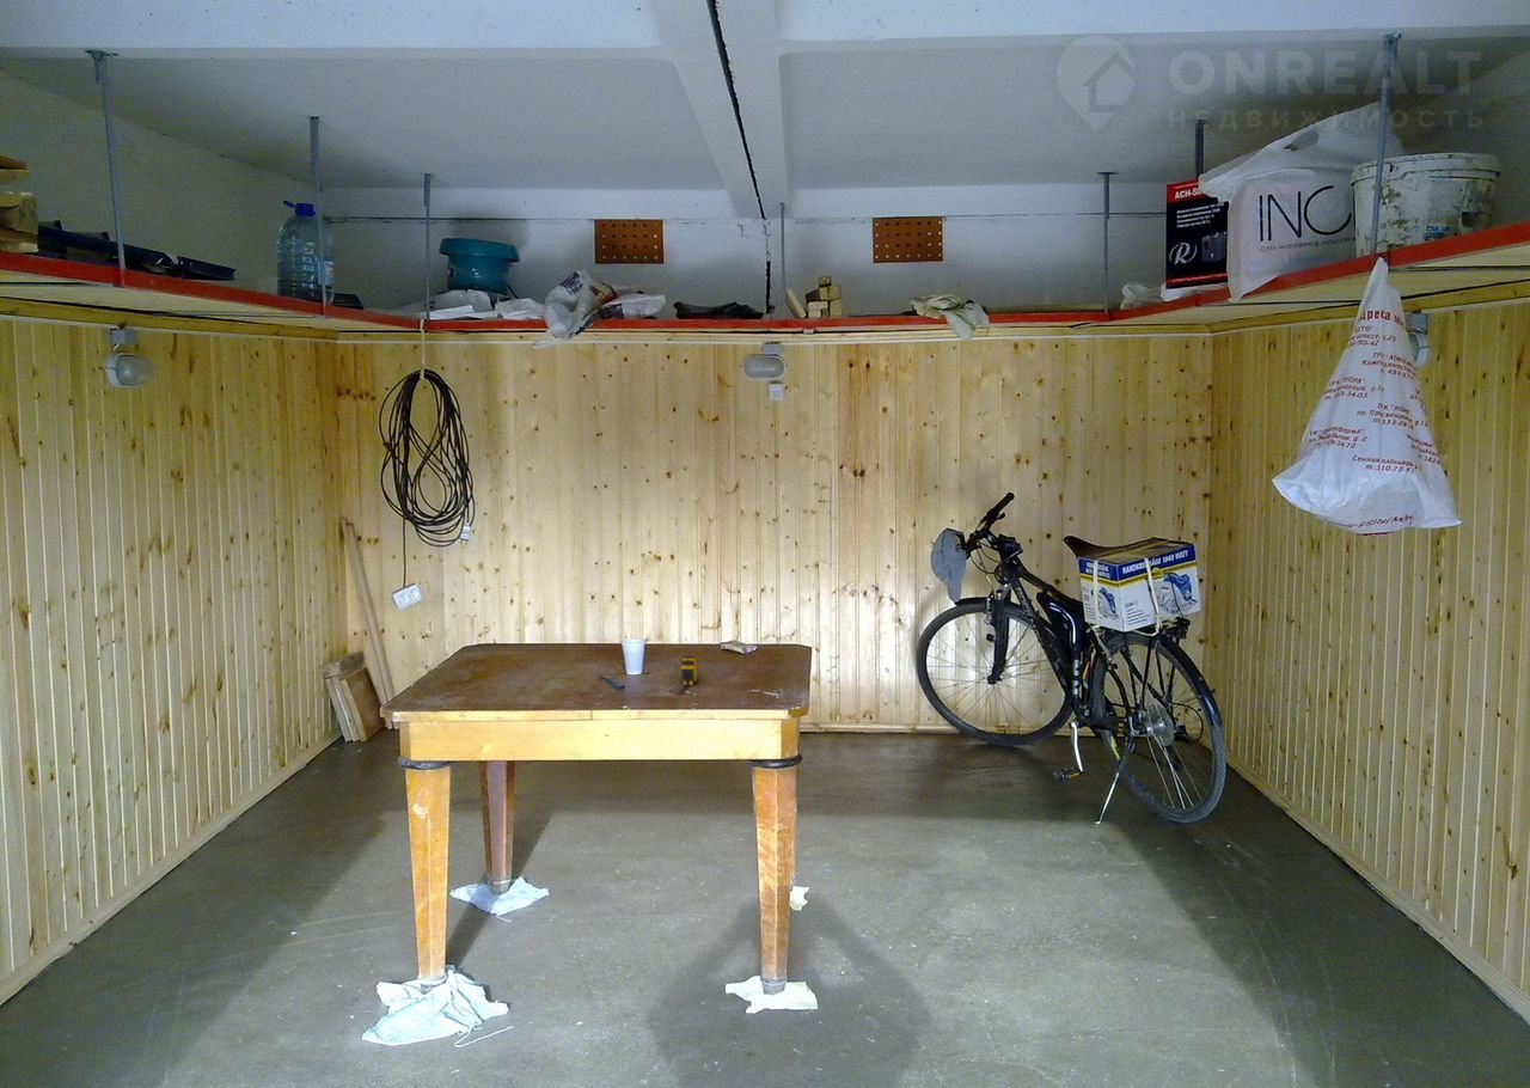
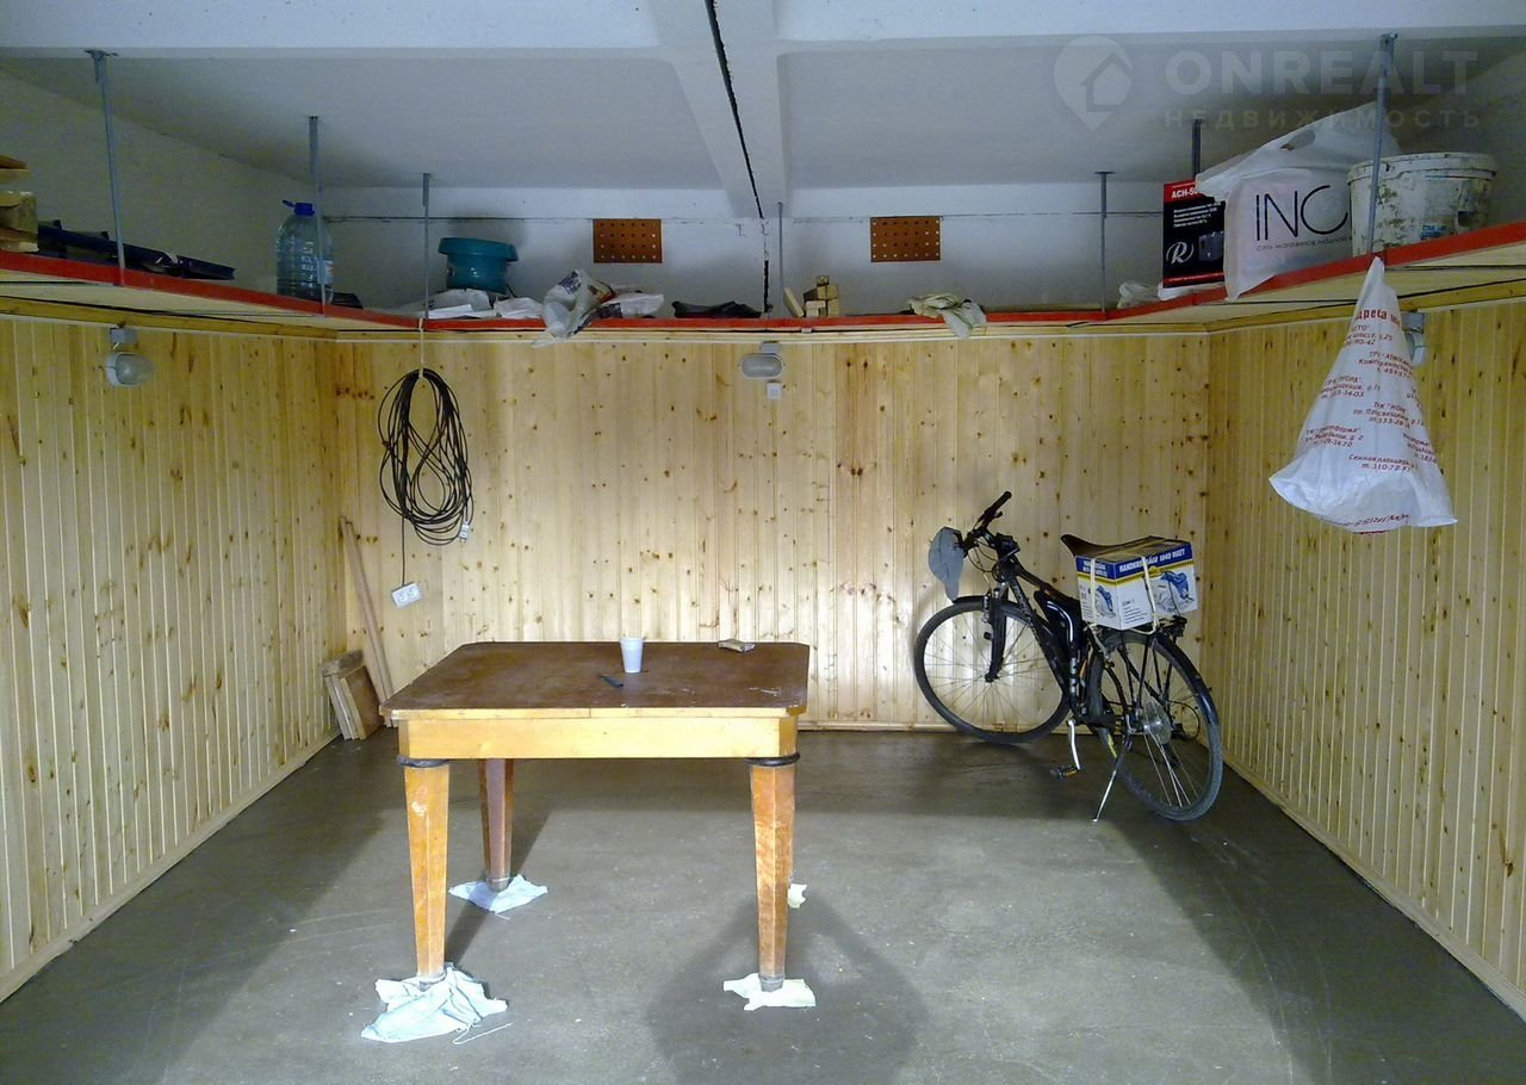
- tape measure (686, 672)
